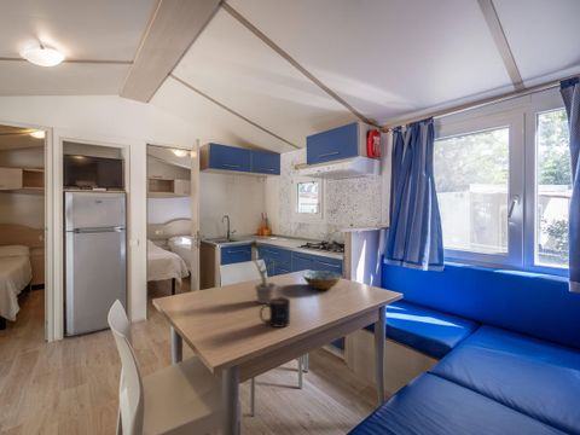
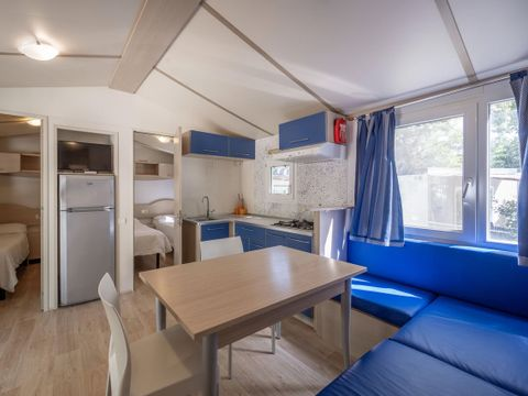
- mug (274, 312)
- bowl (321, 280)
- potted plant (263, 269)
